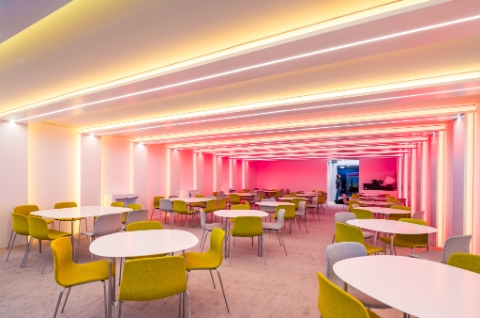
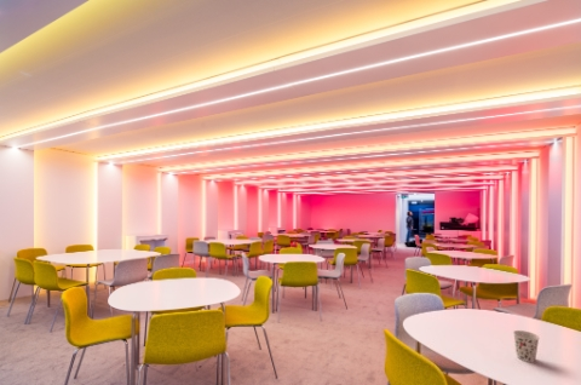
+ cup (525, 346)
